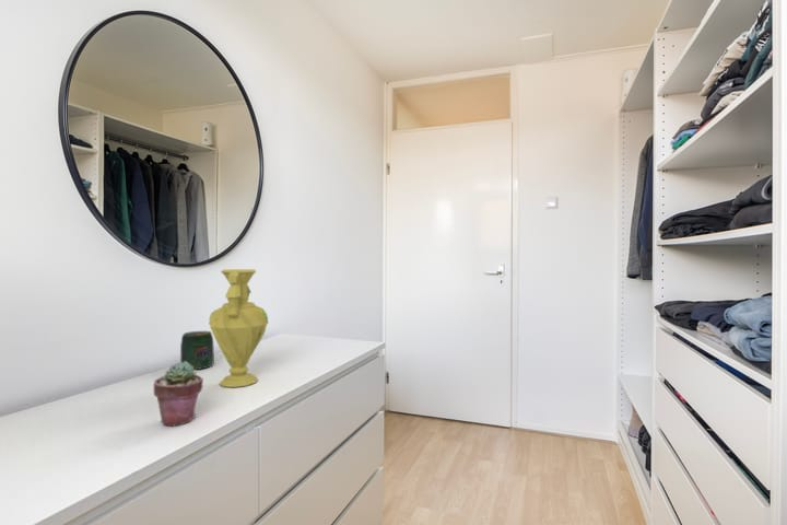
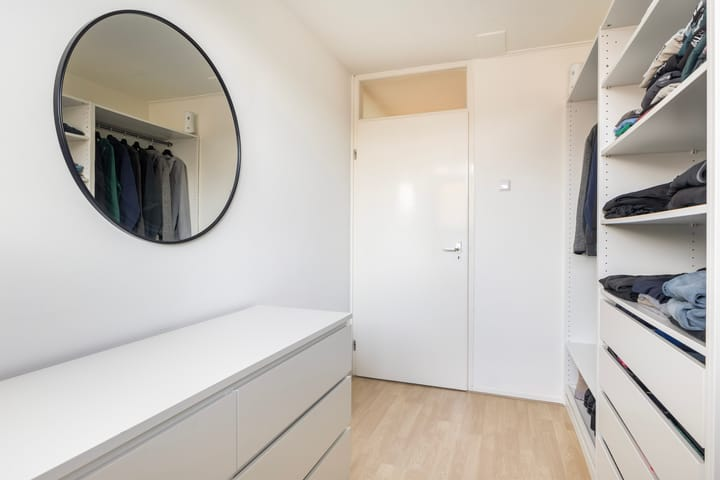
- jar (197, 349)
- potted succulent (178, 390)
- vase (238, 325)
